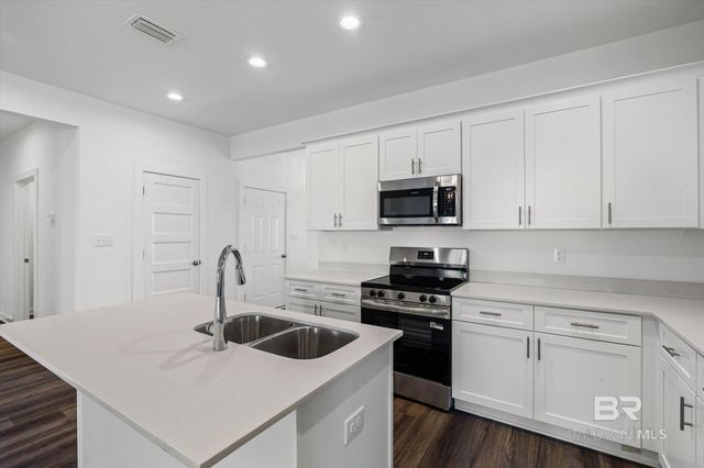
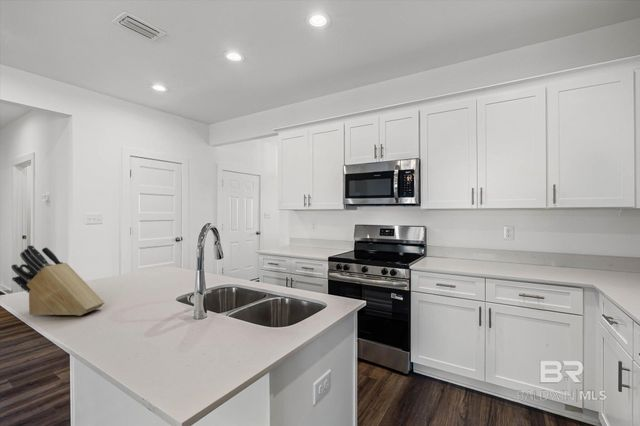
+ knife block (58, 278)
